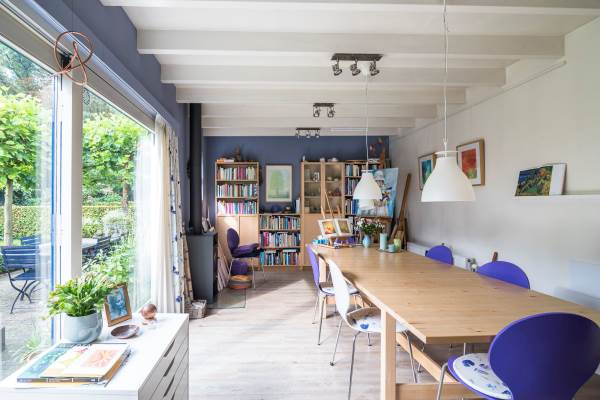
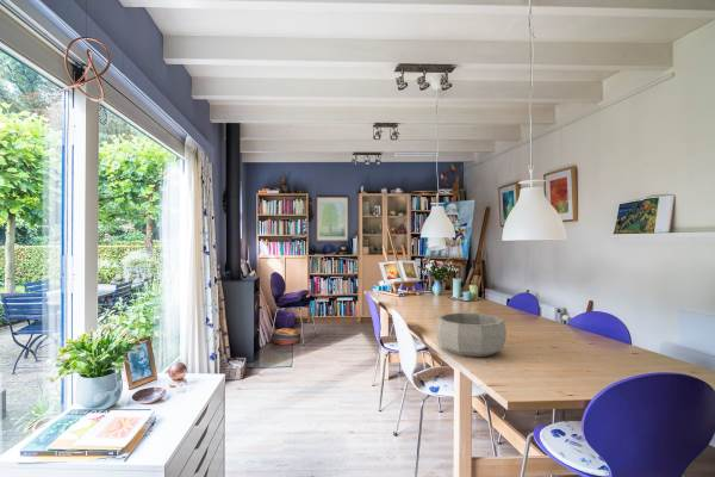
+ decorative bowl (470, 334)
